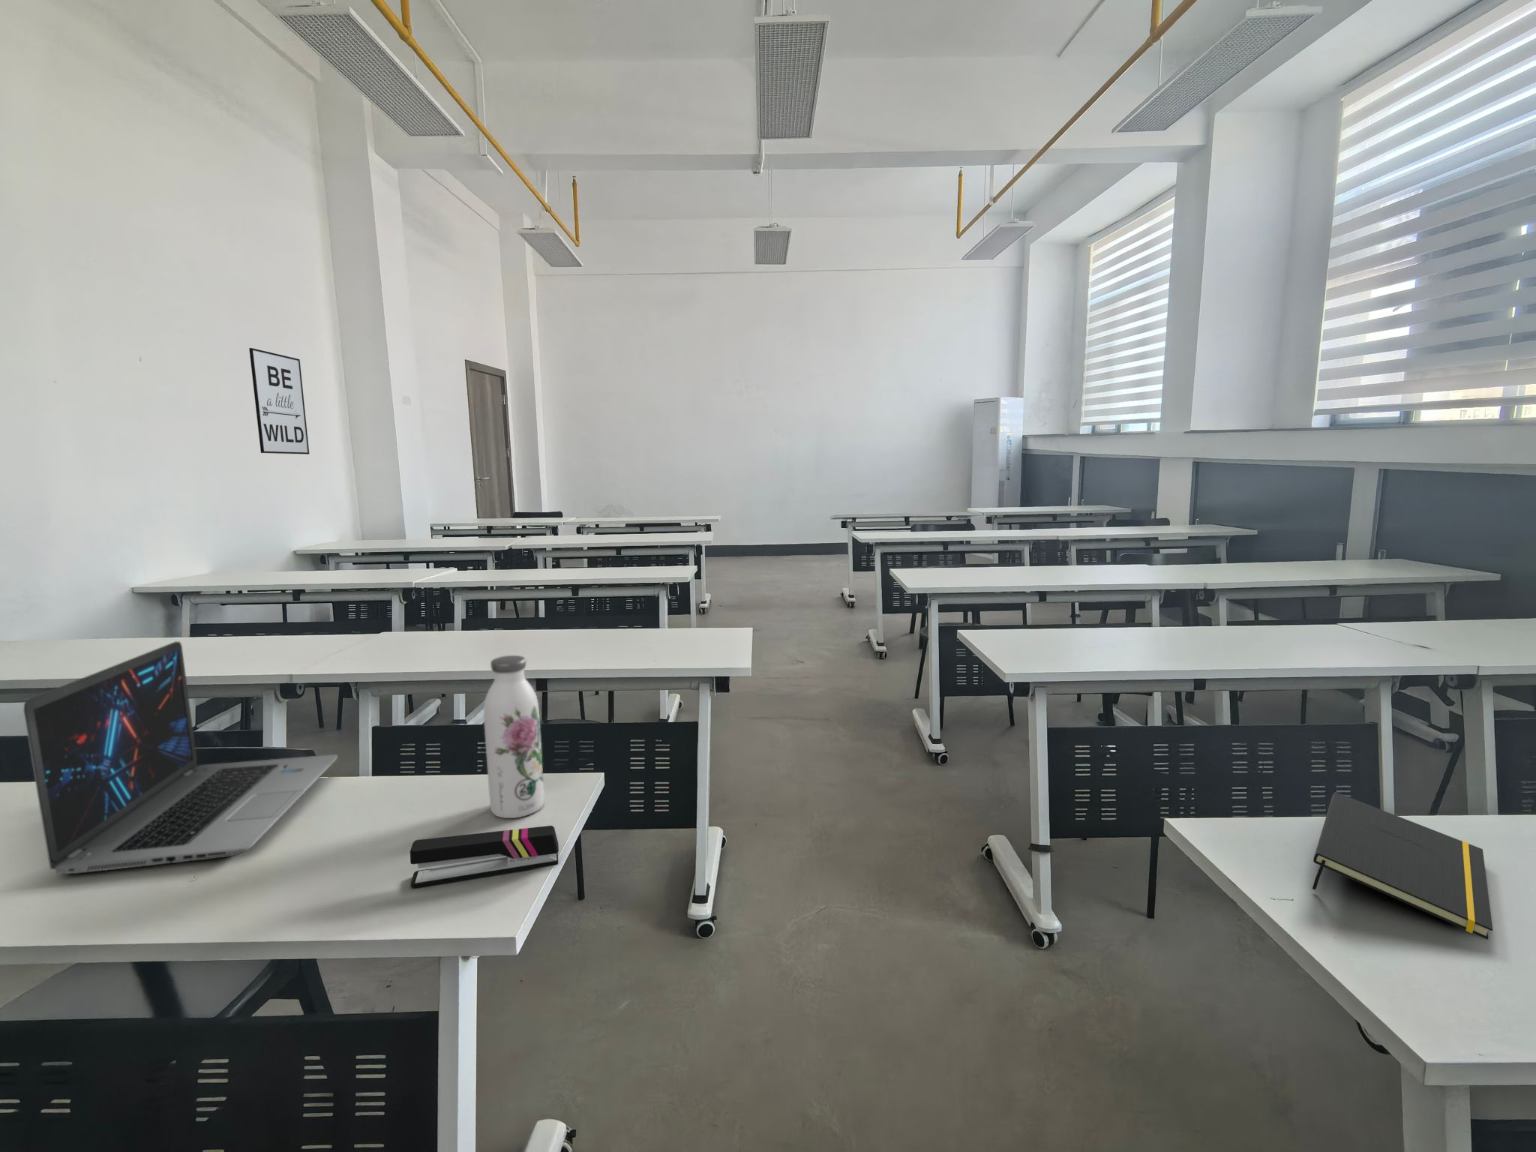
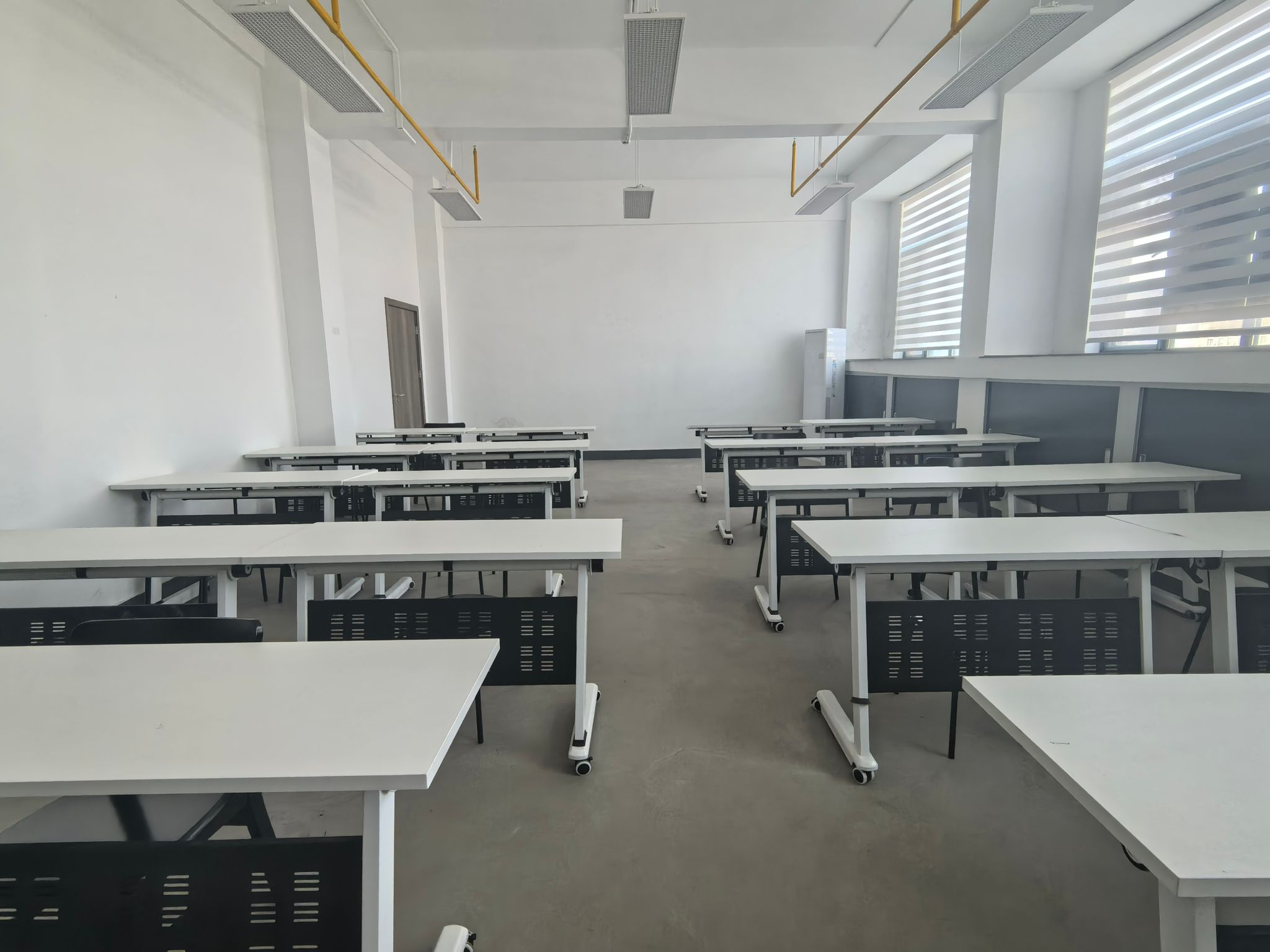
- wall art (281, 404)
- laptop (195, 743)
- stapler (486, 852)
- water bottle (513, 733)
- notepad (1401, 856)
